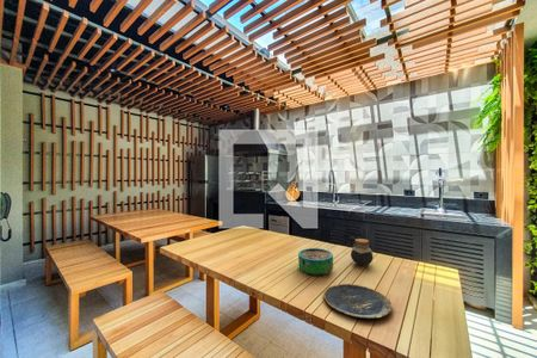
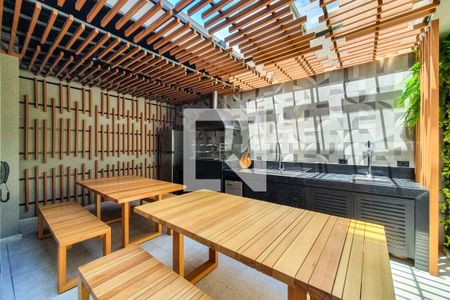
- jar (362, 252)
- decorative bowl (315, 260)
- plate (356, 300)
